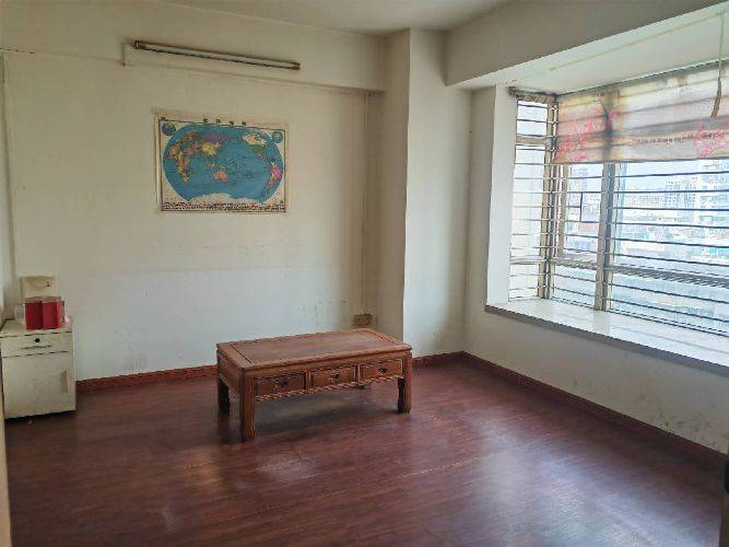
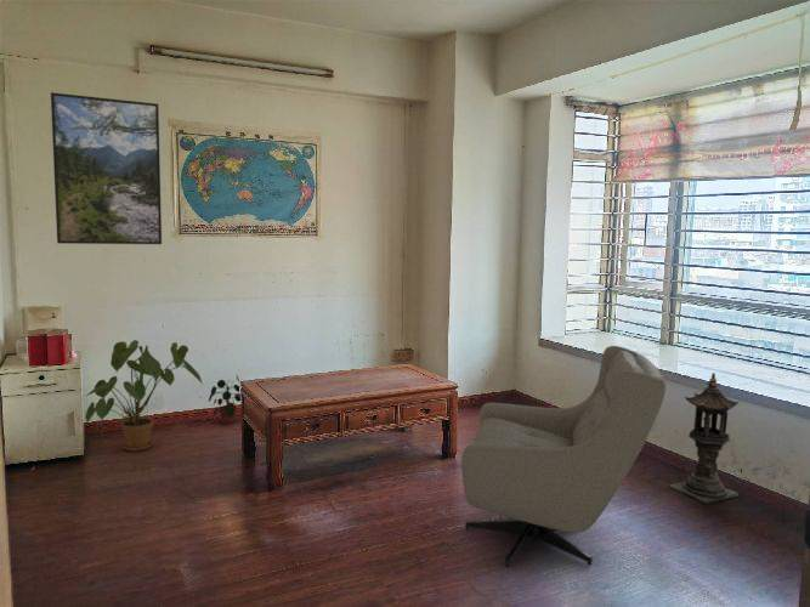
+ armchair (559, 448)
+ house plant (143, 392)
+ lantern (708, 432)
+ potted plant (230, 397)
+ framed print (108, 171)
